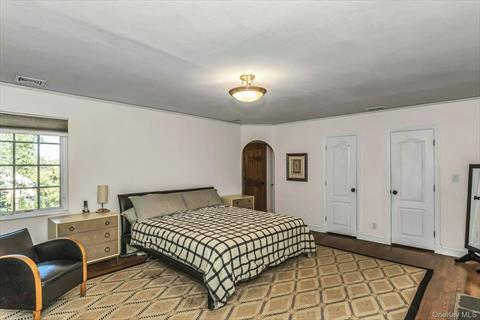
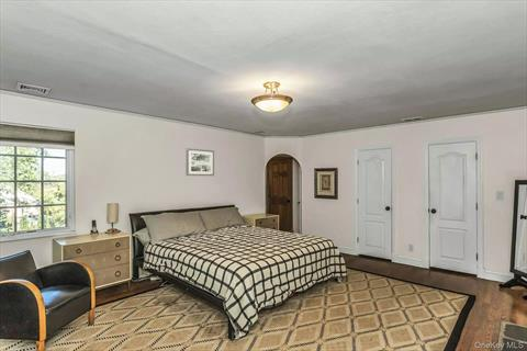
+ wall art (200, 162)
